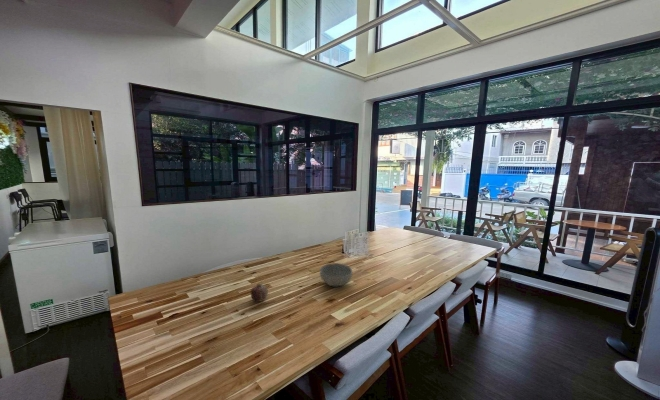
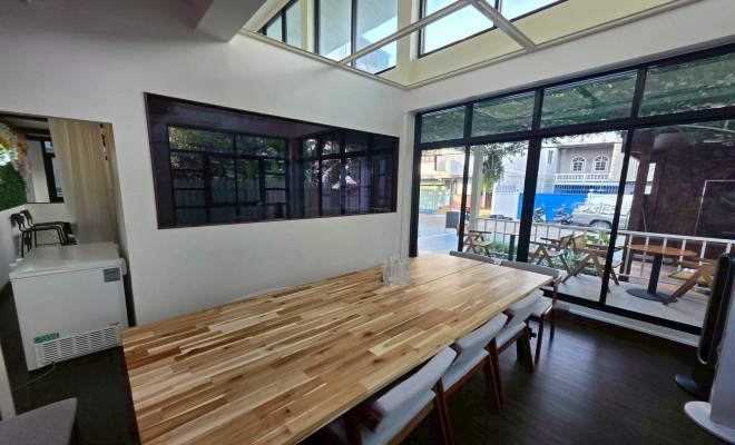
- fruit (259, 292)
- bowl (335, 276)
